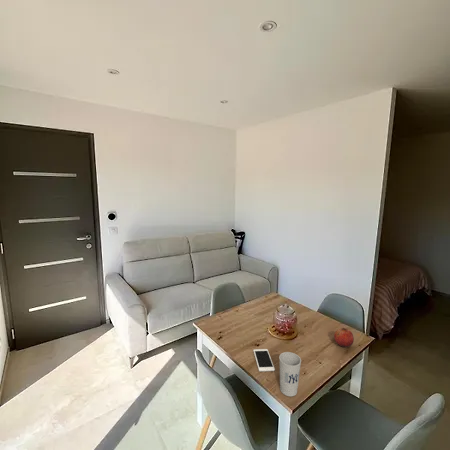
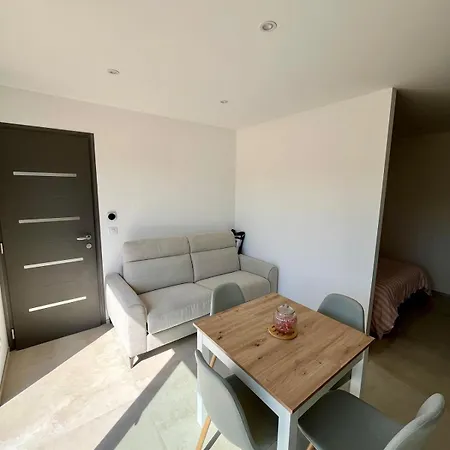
- cup (289, 374)
- cell phone (263, 359)
- fruit (344, 337)
